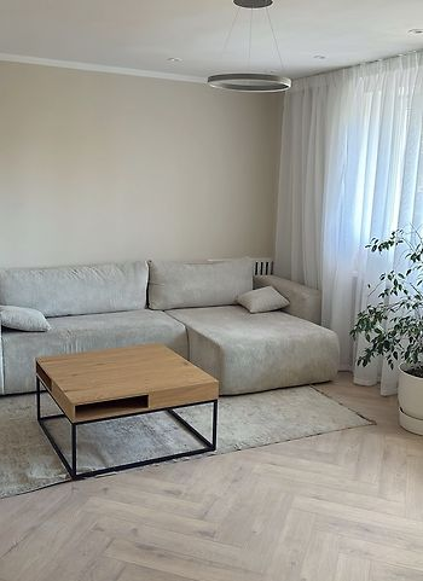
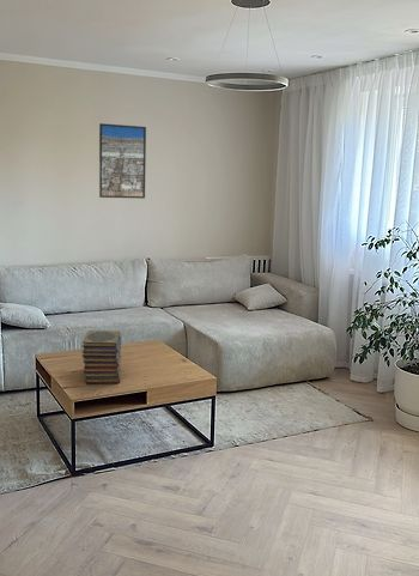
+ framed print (122, 162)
+ book stack (102, 356)
